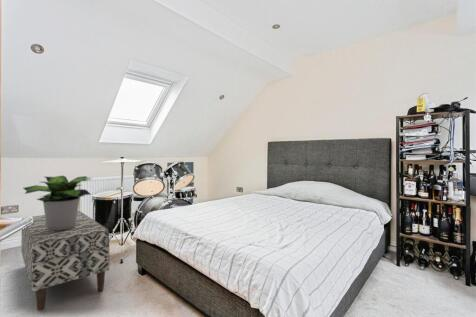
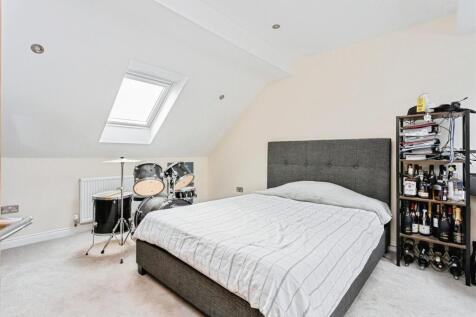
- bench (61, 250)
- potted plant (60, 203)
